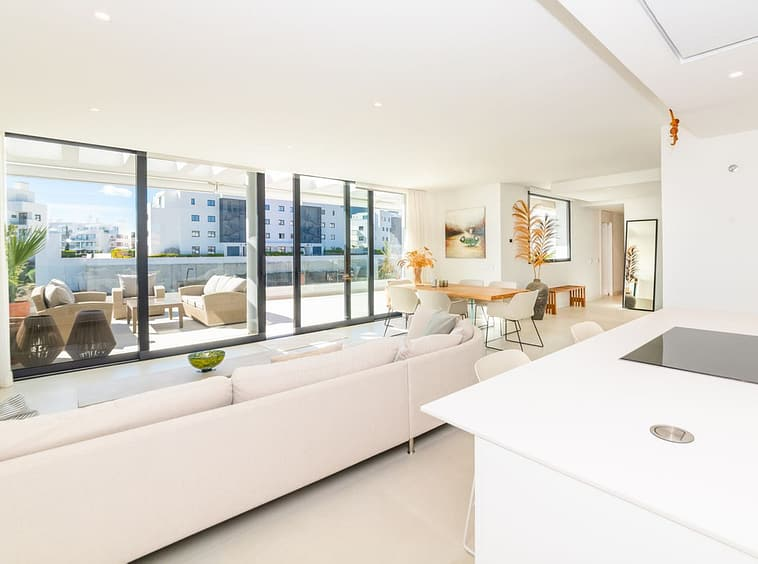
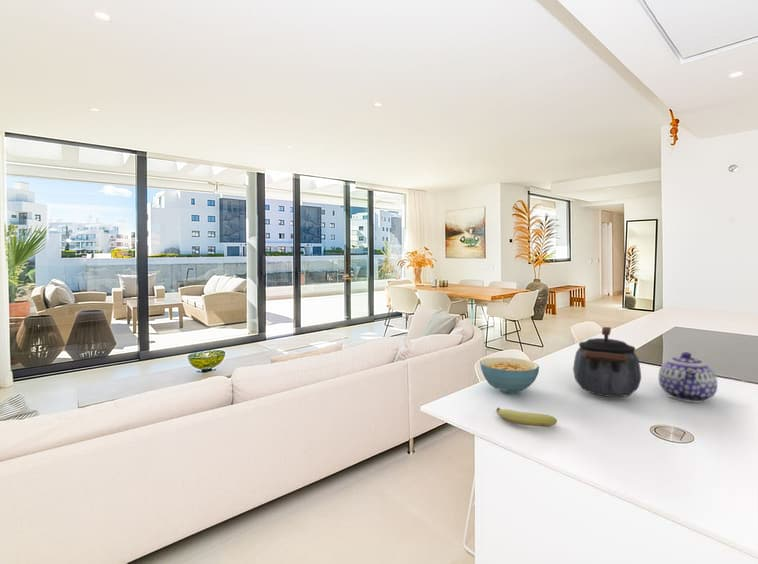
+ teapot (686, 375)
+ cereal bowl (508, 377)
+ kettle (605, 361)
+ fruit (522, 415)
